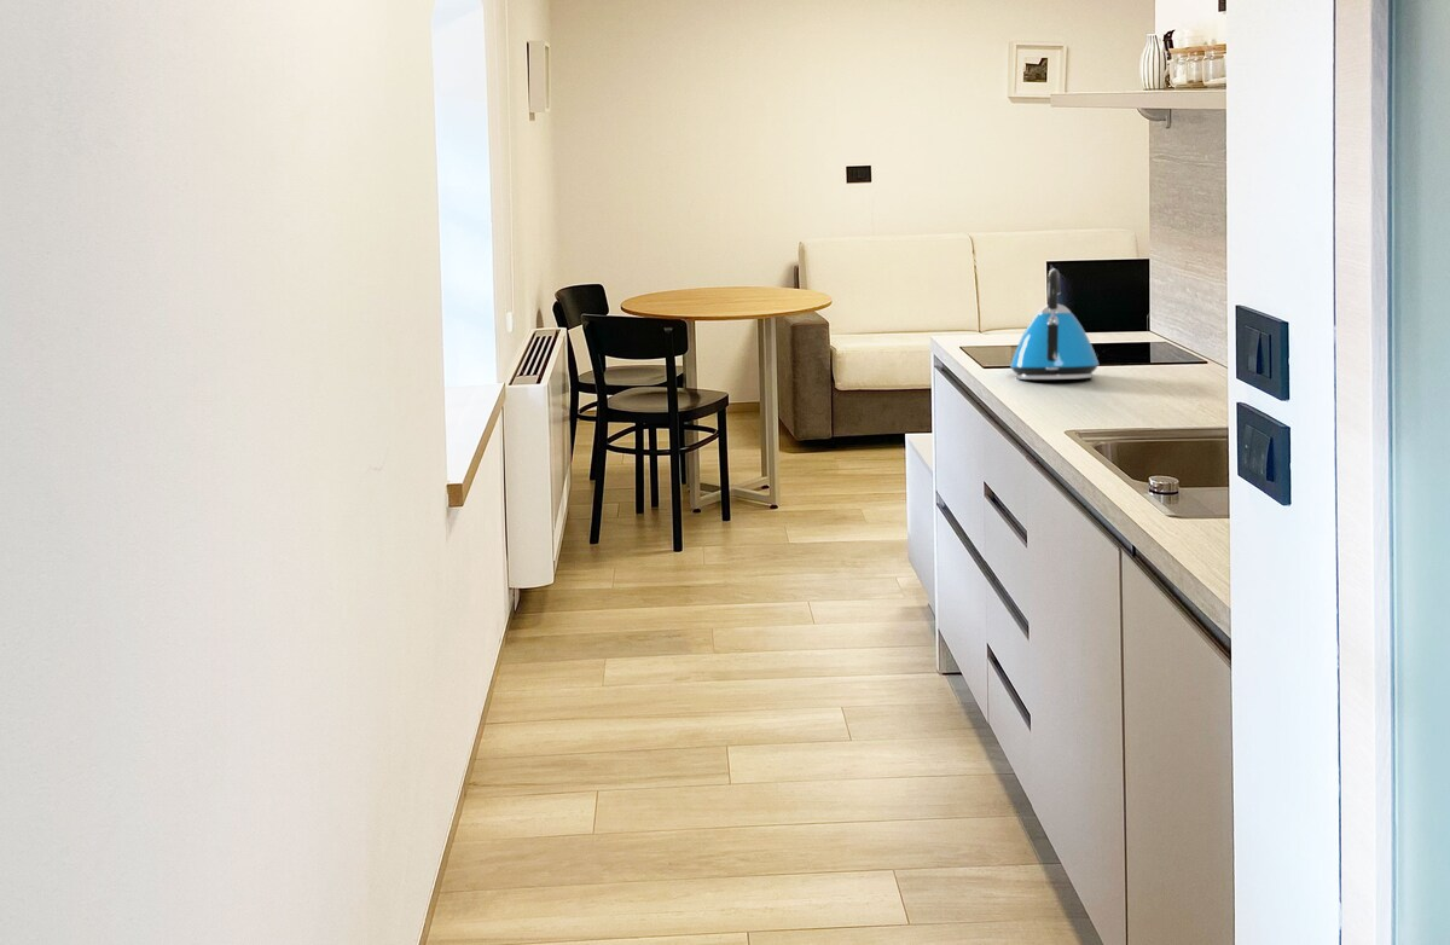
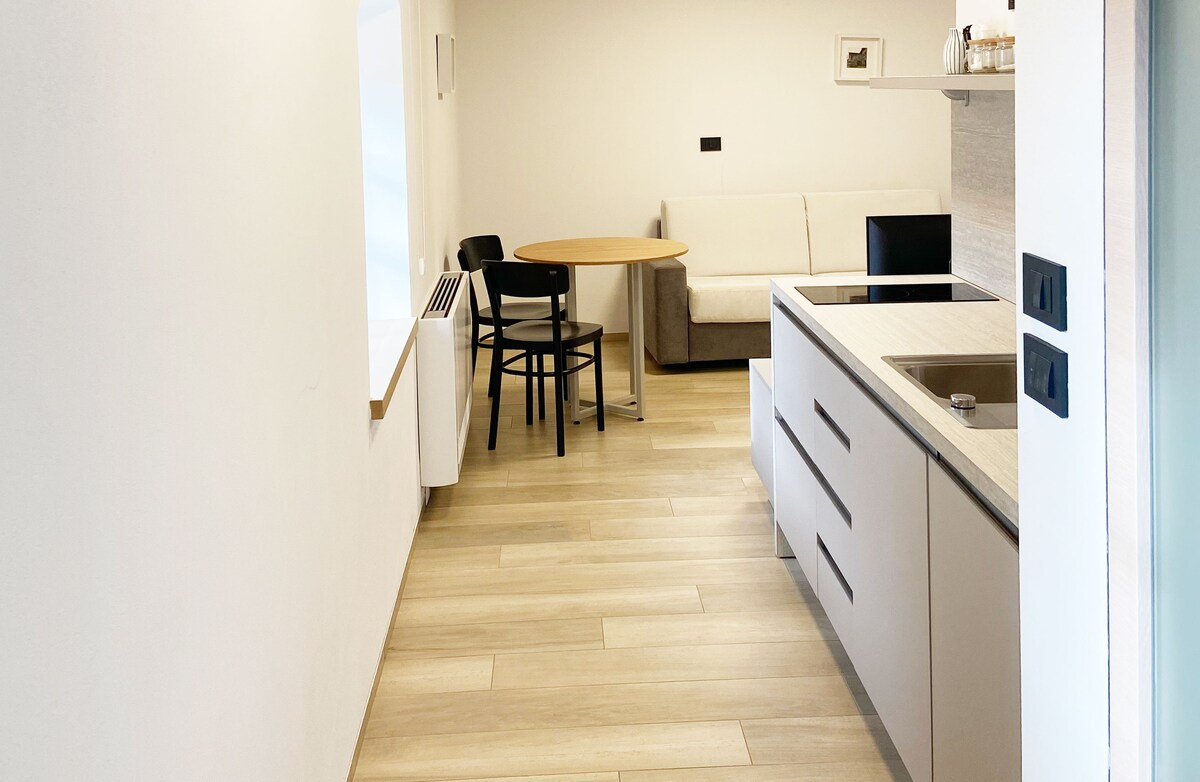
- kettle (1054, 323)
